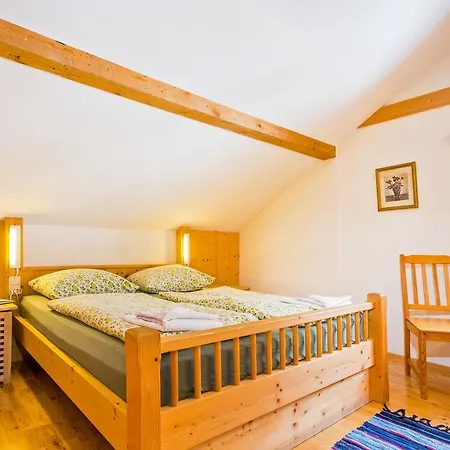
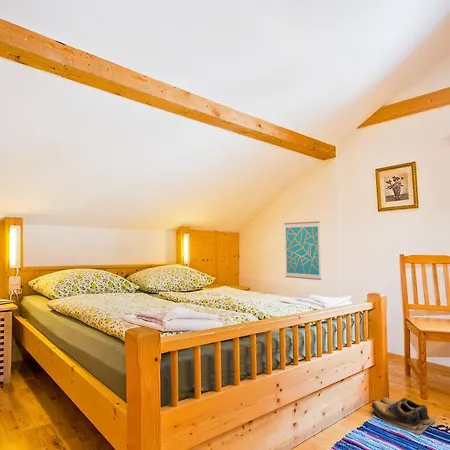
+ shoes (400, 408)
+ wall art (301, 250)
